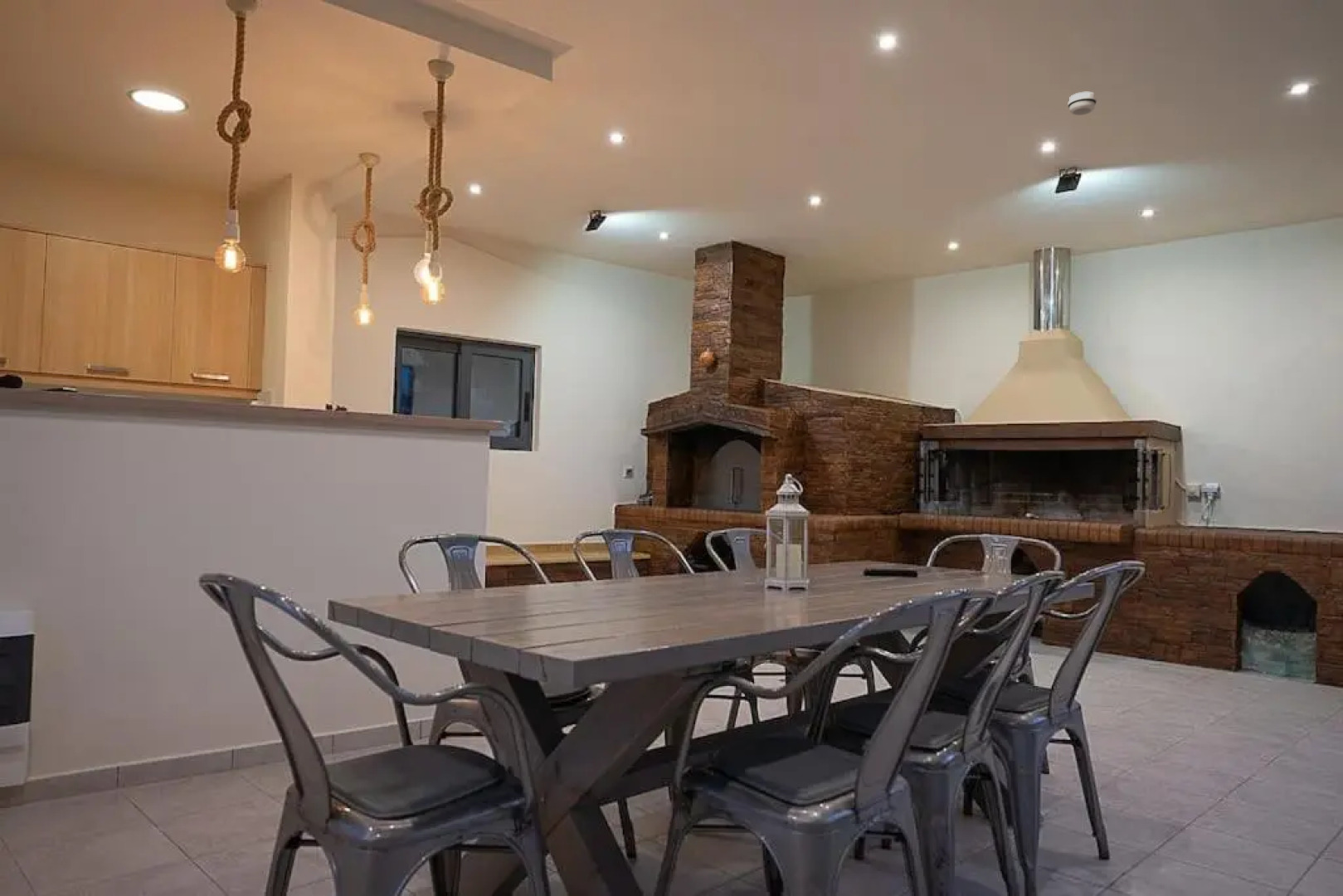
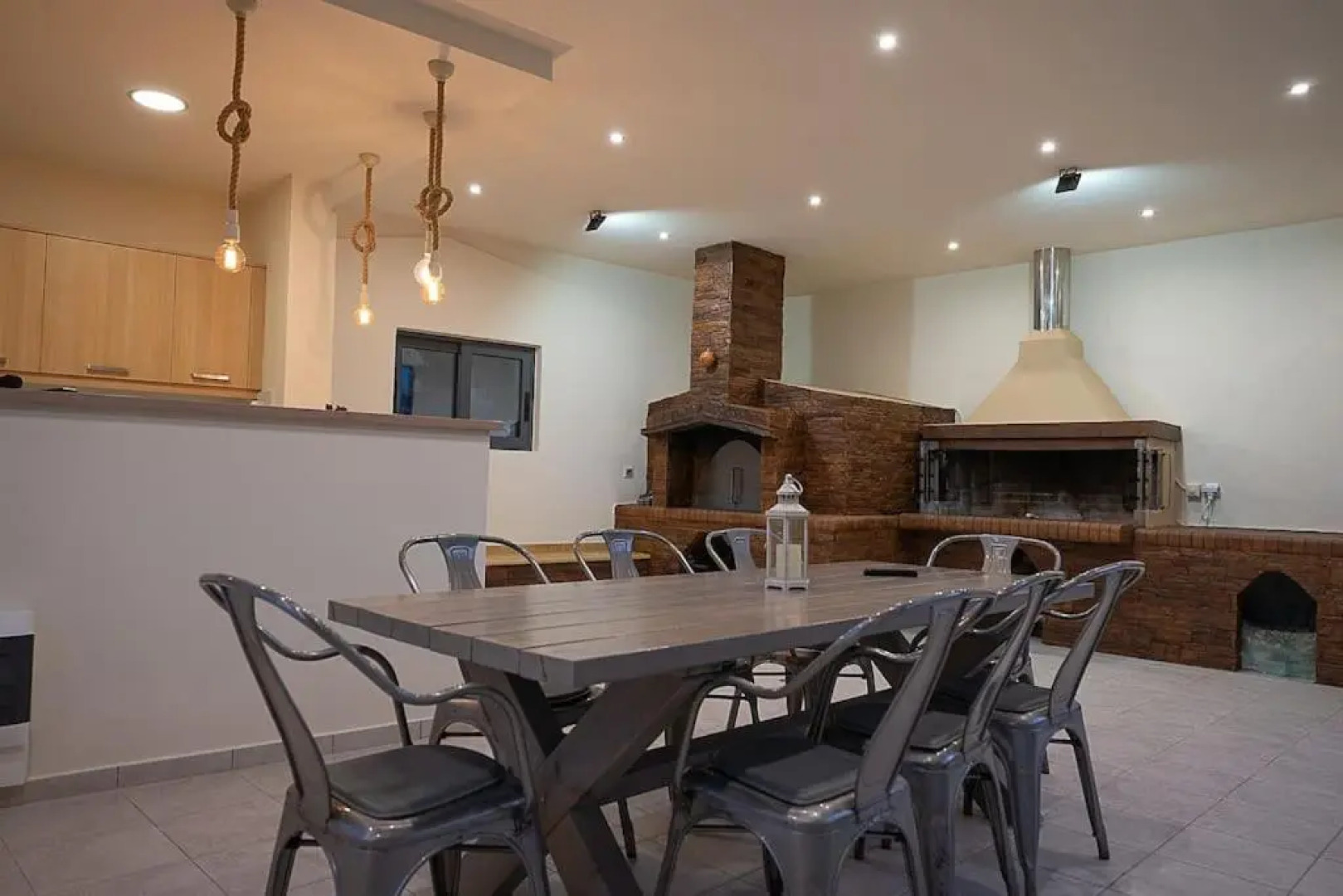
- smoke detector (1082, 104)
